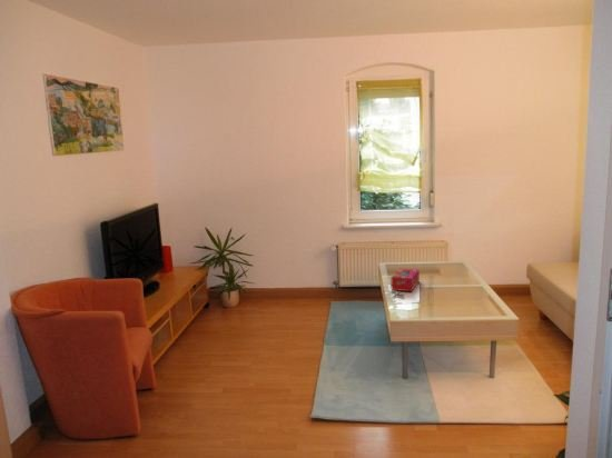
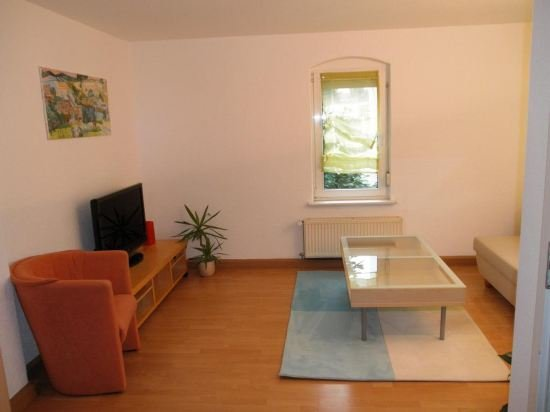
- tissue box (405, 279)
